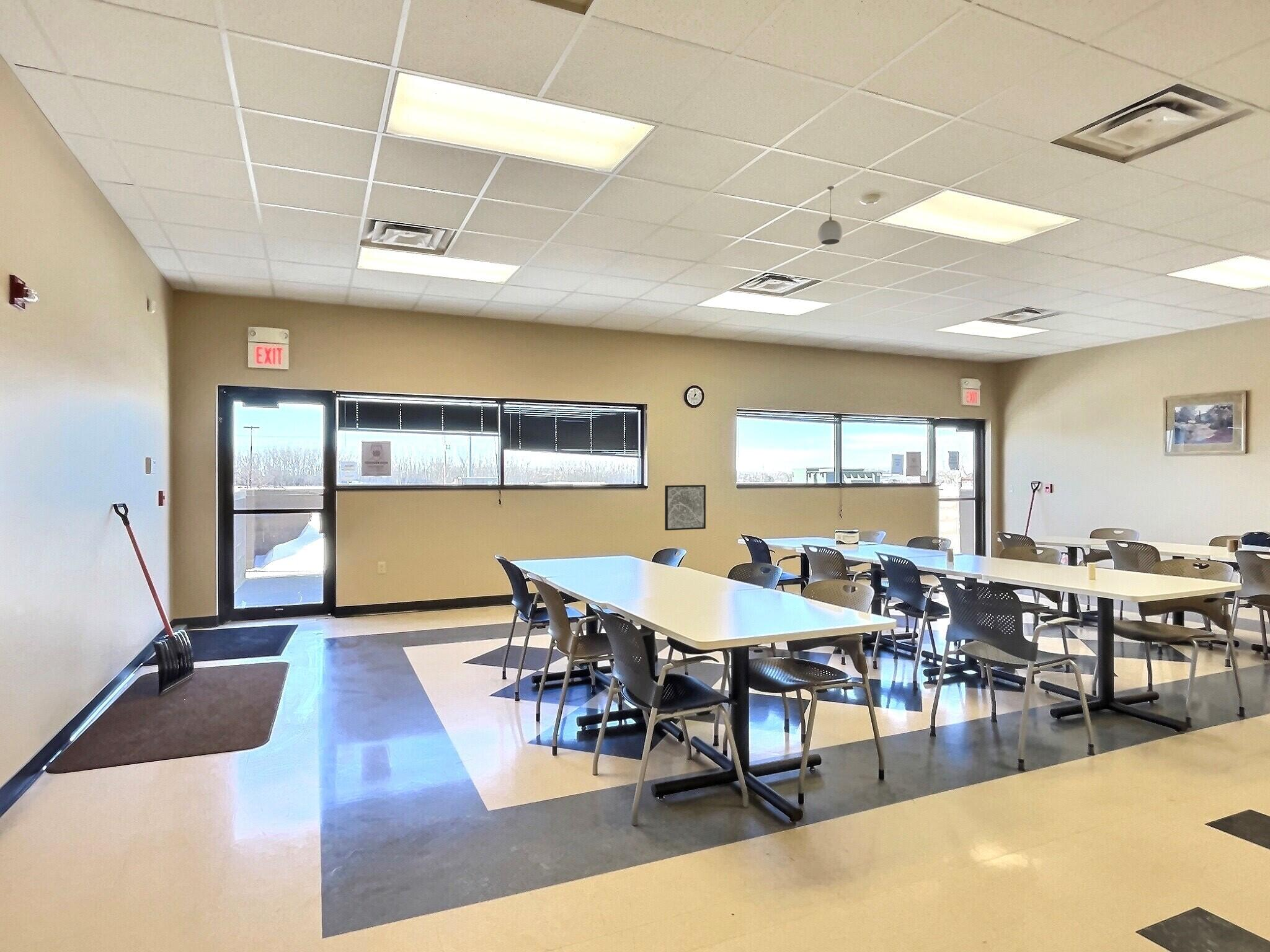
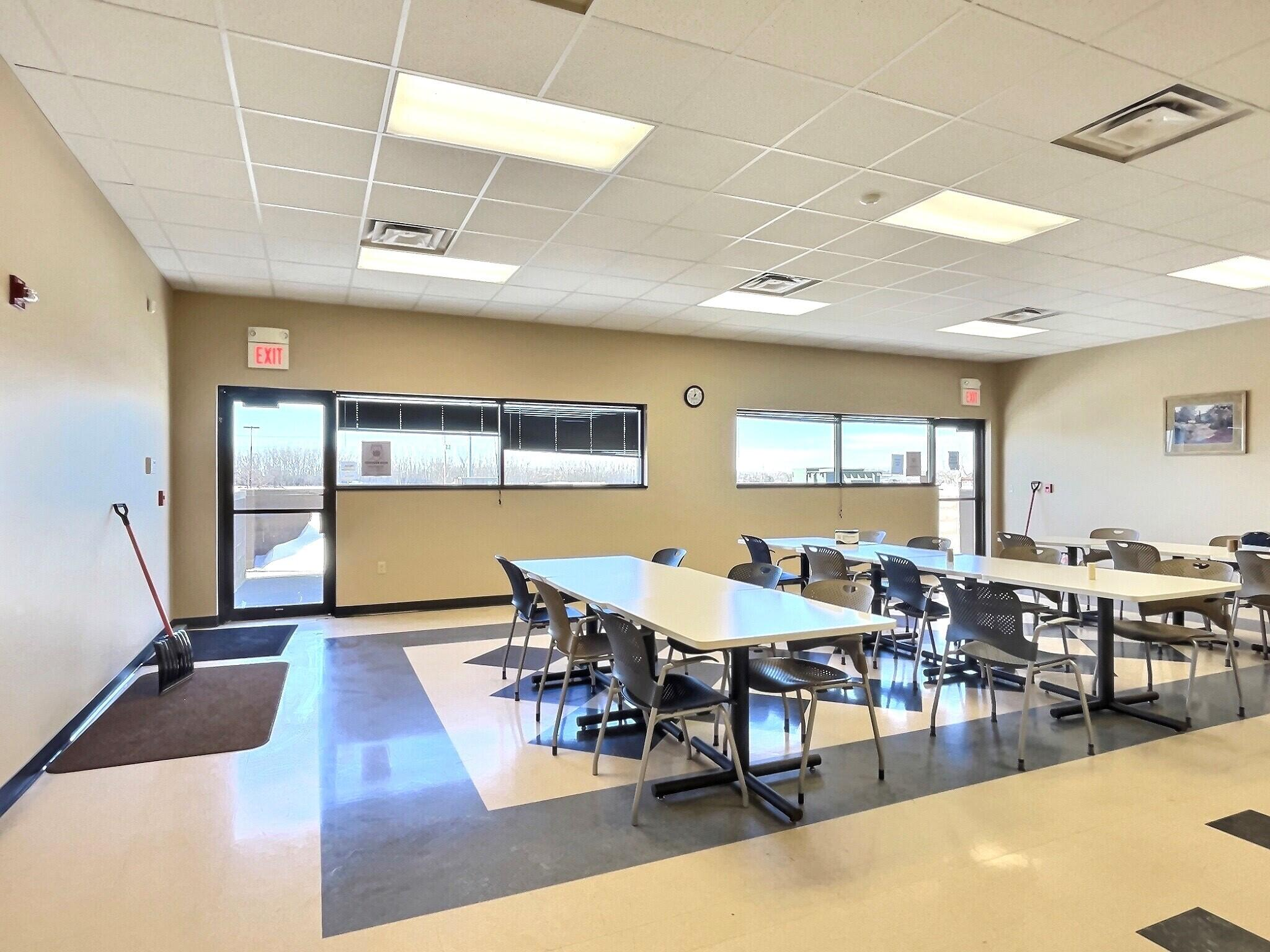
- wall art (685, 507)
- pendant light (830, 214)
